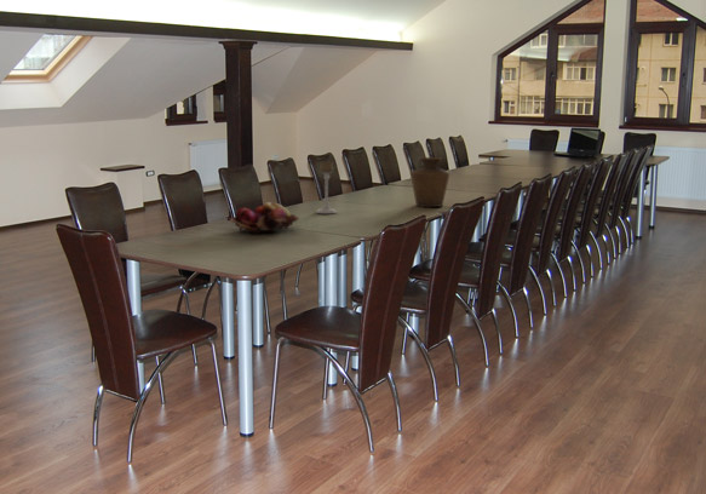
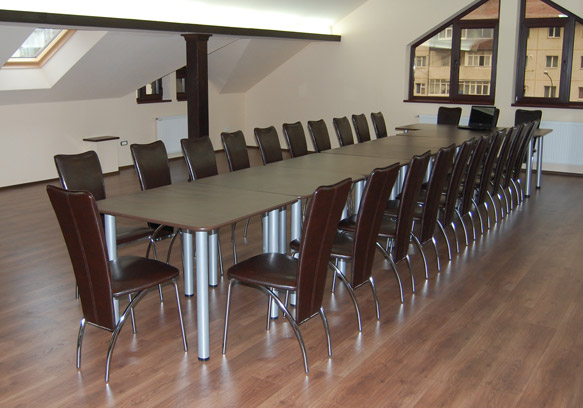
- candle holder (326, 186)
- fruit basket (265, 217)
- vase (429, 182)
